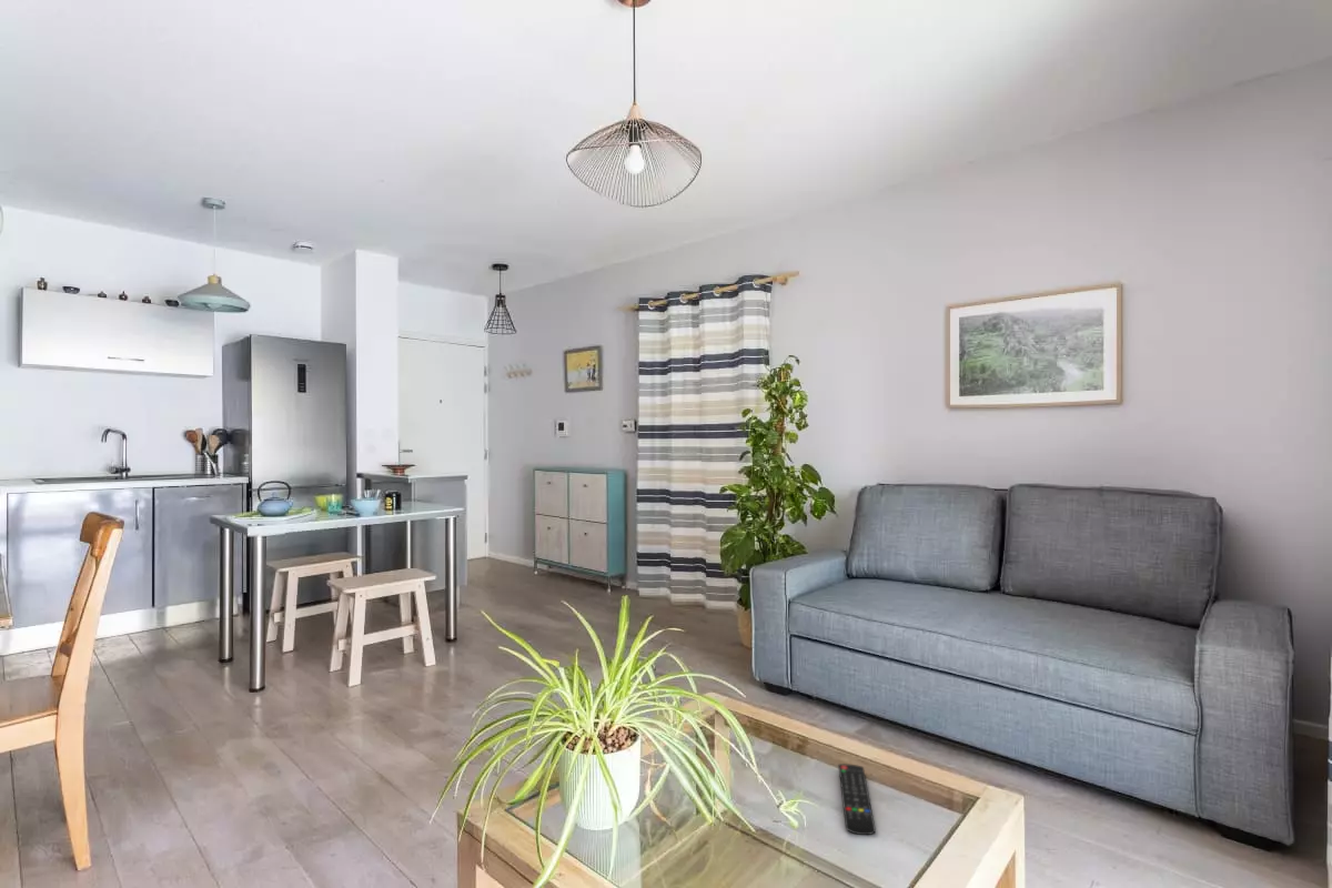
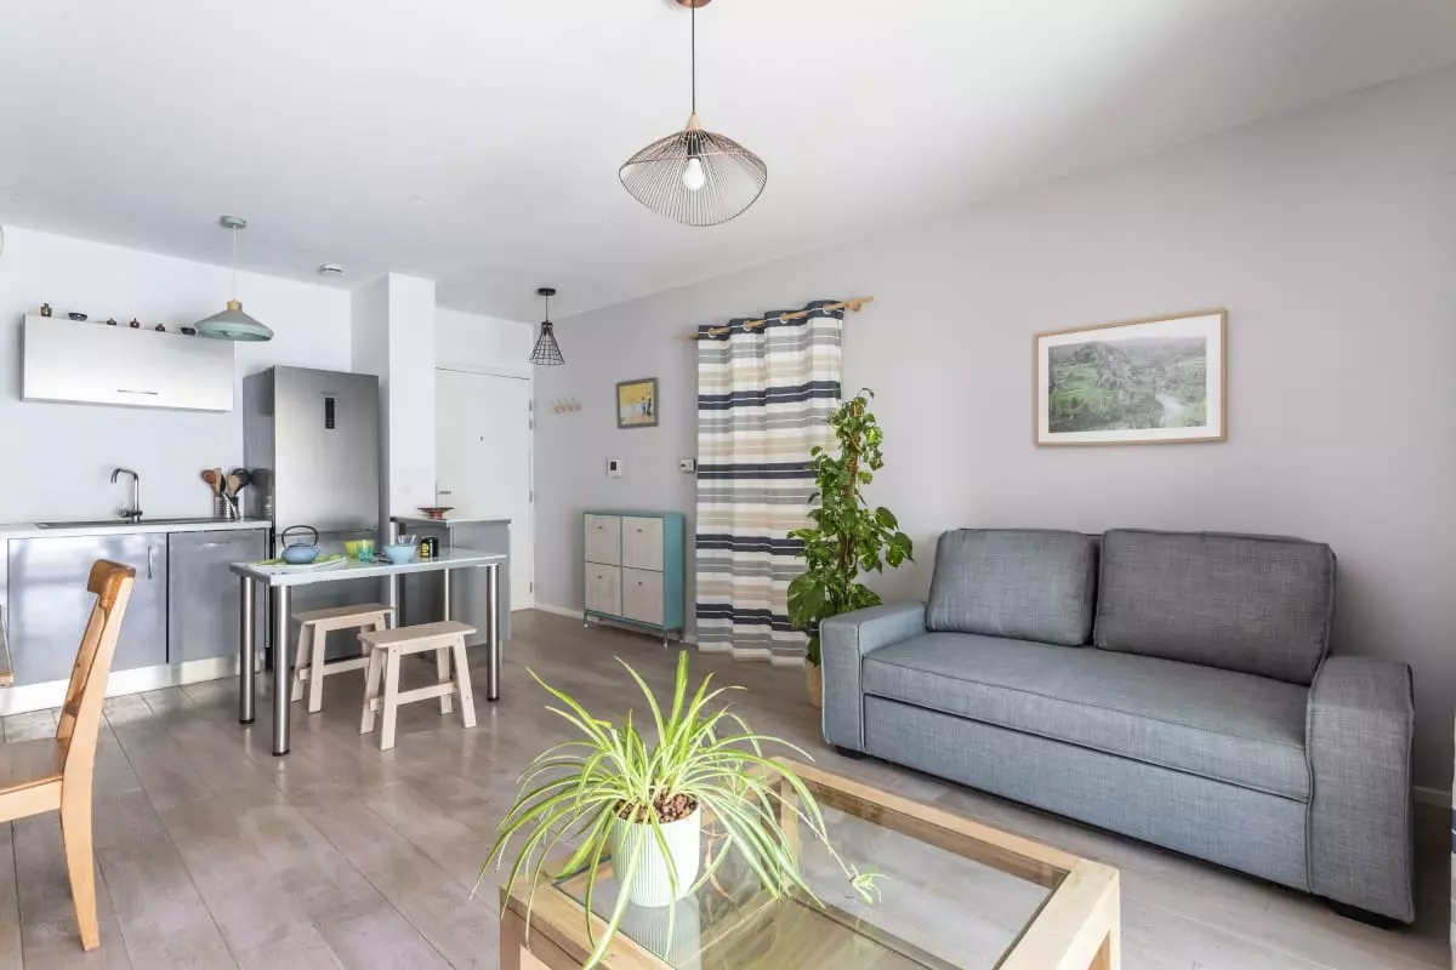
- remote control (855, 796)
